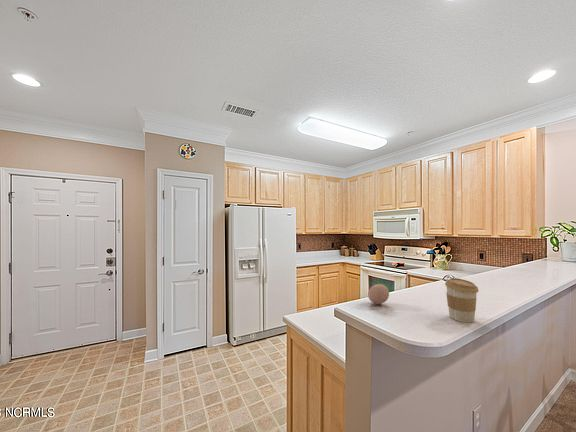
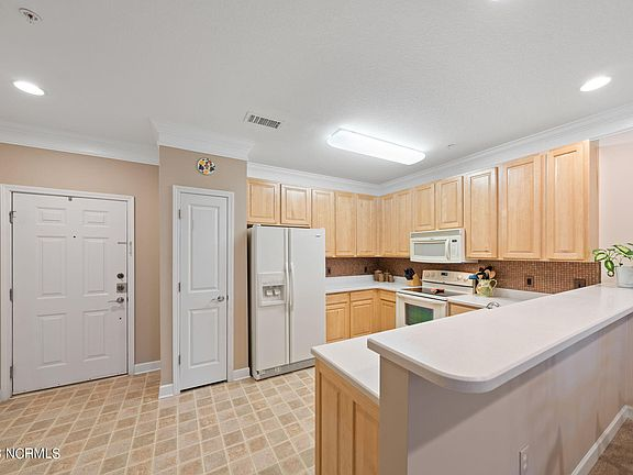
- fruit (378, 294)
- coffee cup (461, 299)
